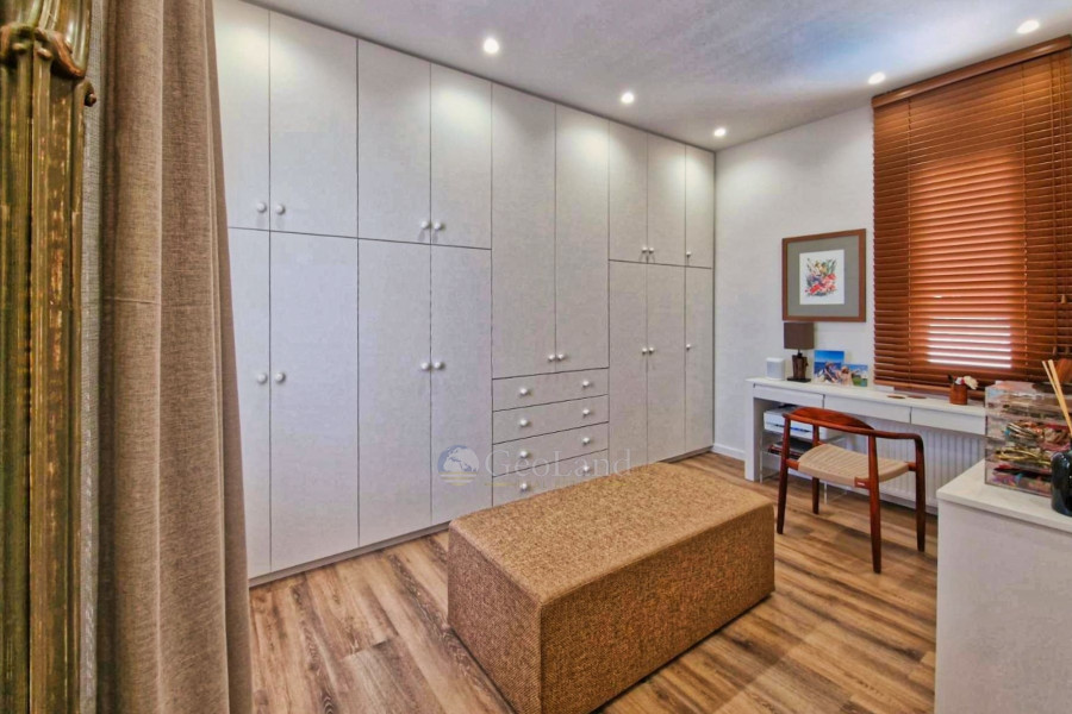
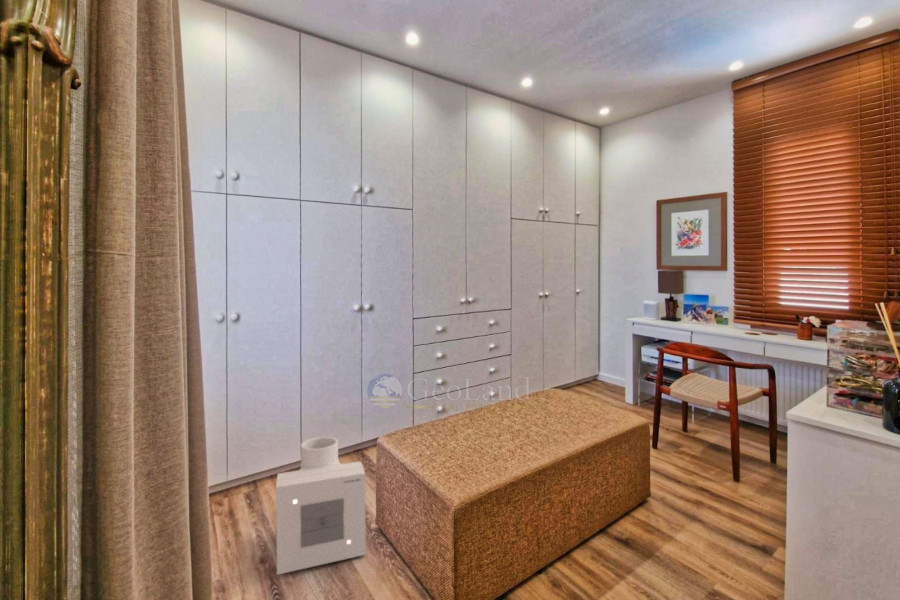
+ air purifier (320, 490)
